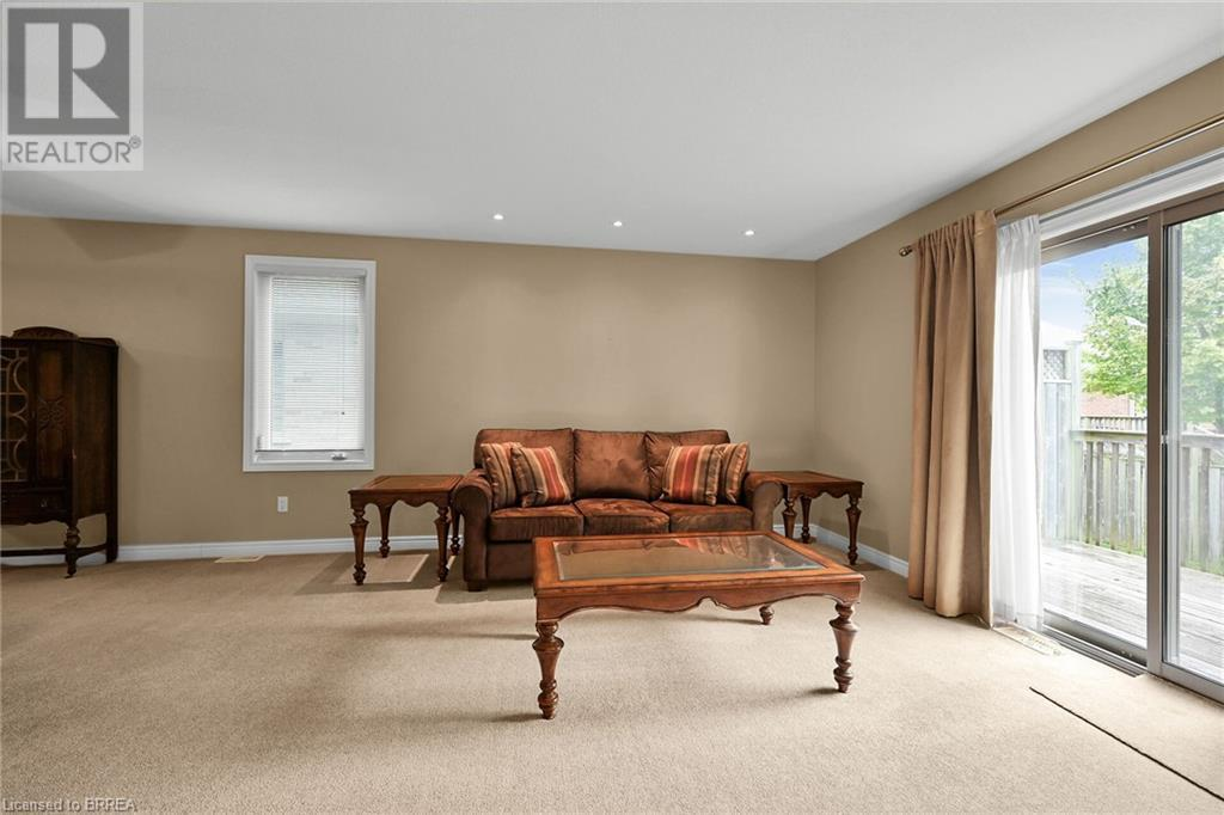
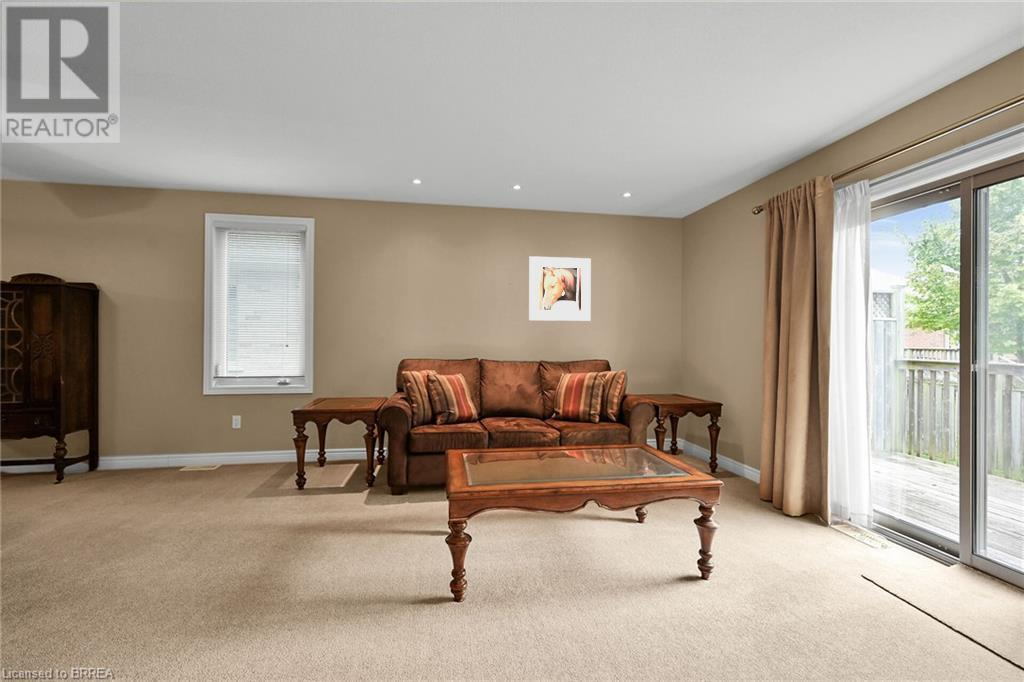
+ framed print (560, 289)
